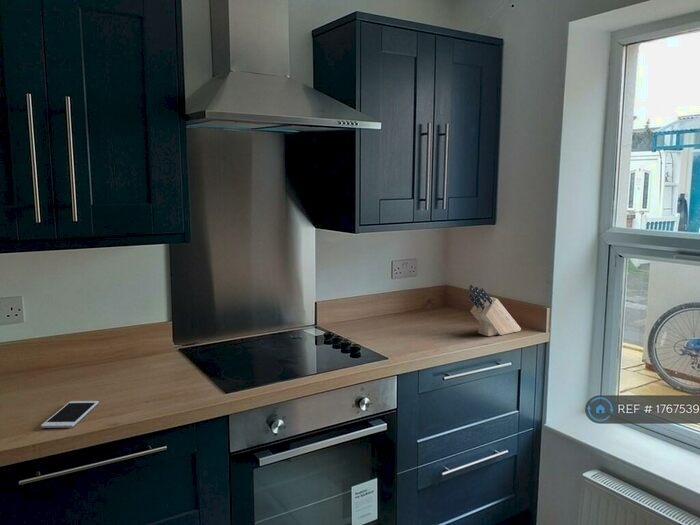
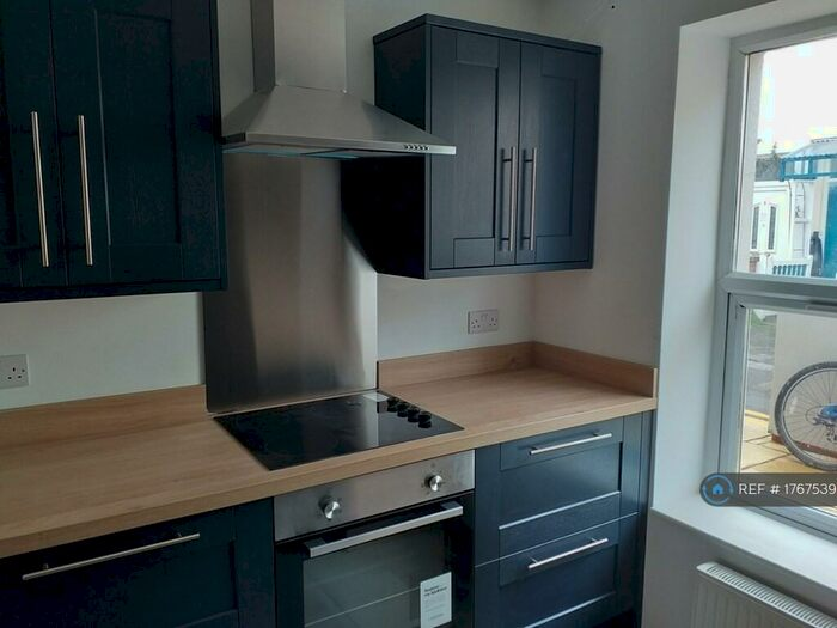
- knife block (493, 308)
- cell phone (71, 413)
